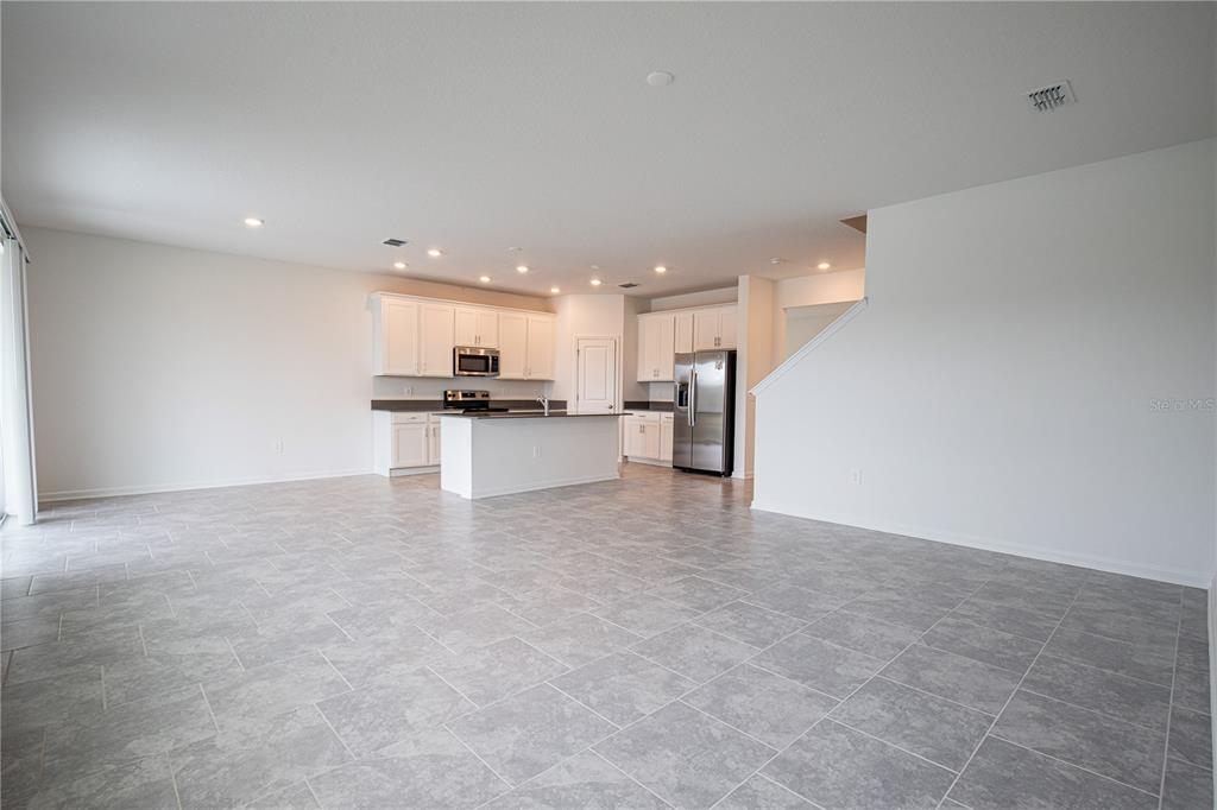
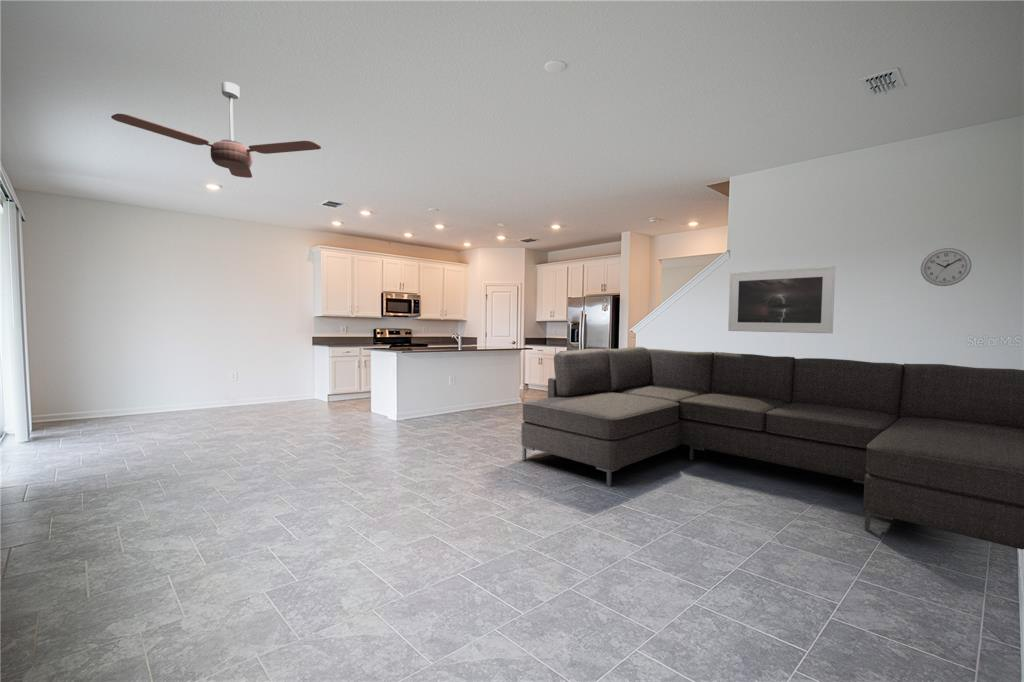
+ wall clock (945, 267)
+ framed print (777, 300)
+ sofa (760, 420)
+ ceiling fan (230, 128)
